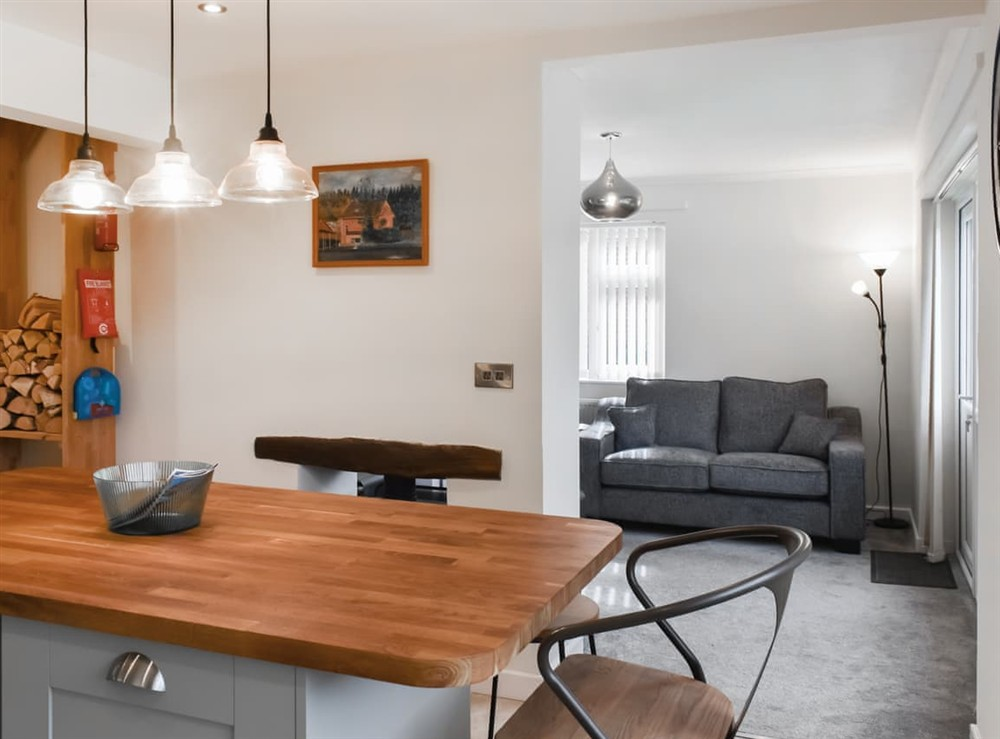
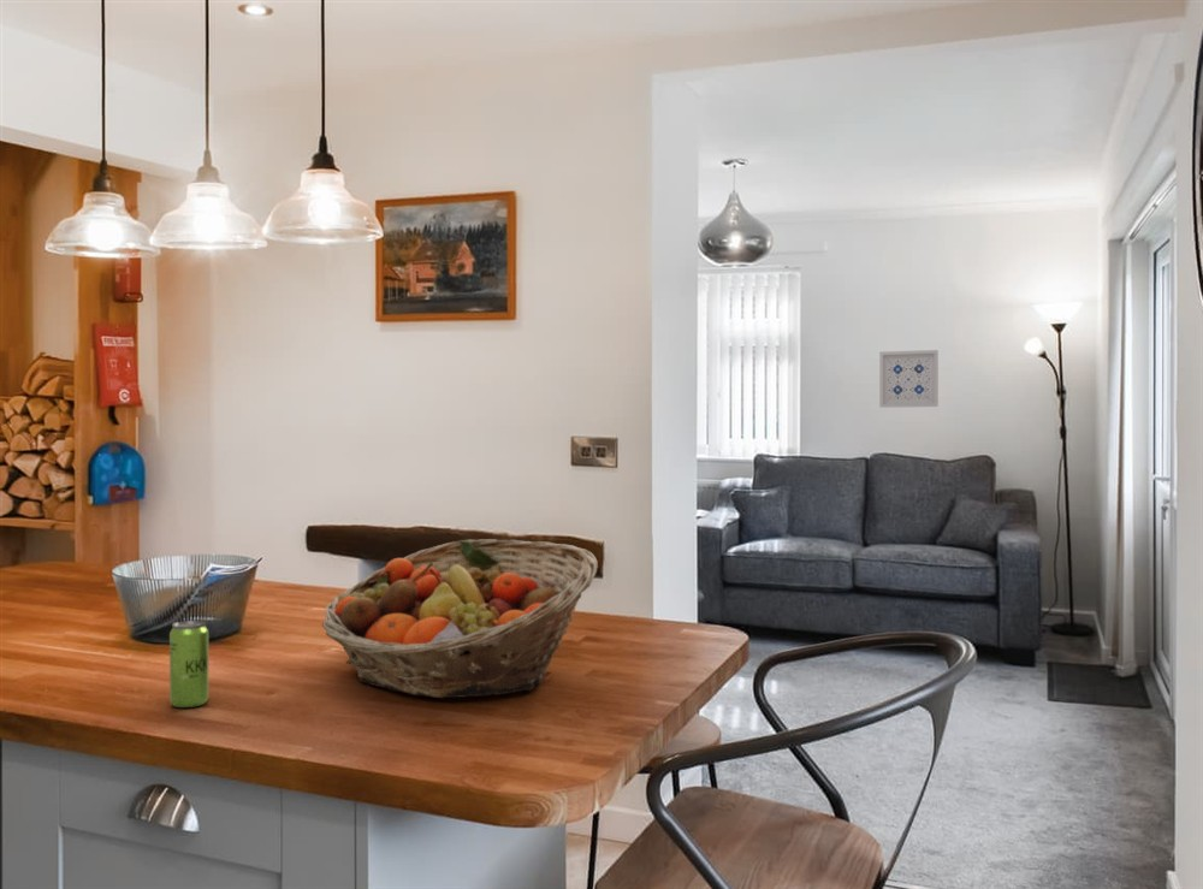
+ fruit basket (460, 611)
+ beverage can (189, 663)
+ wall art (908, 379)
